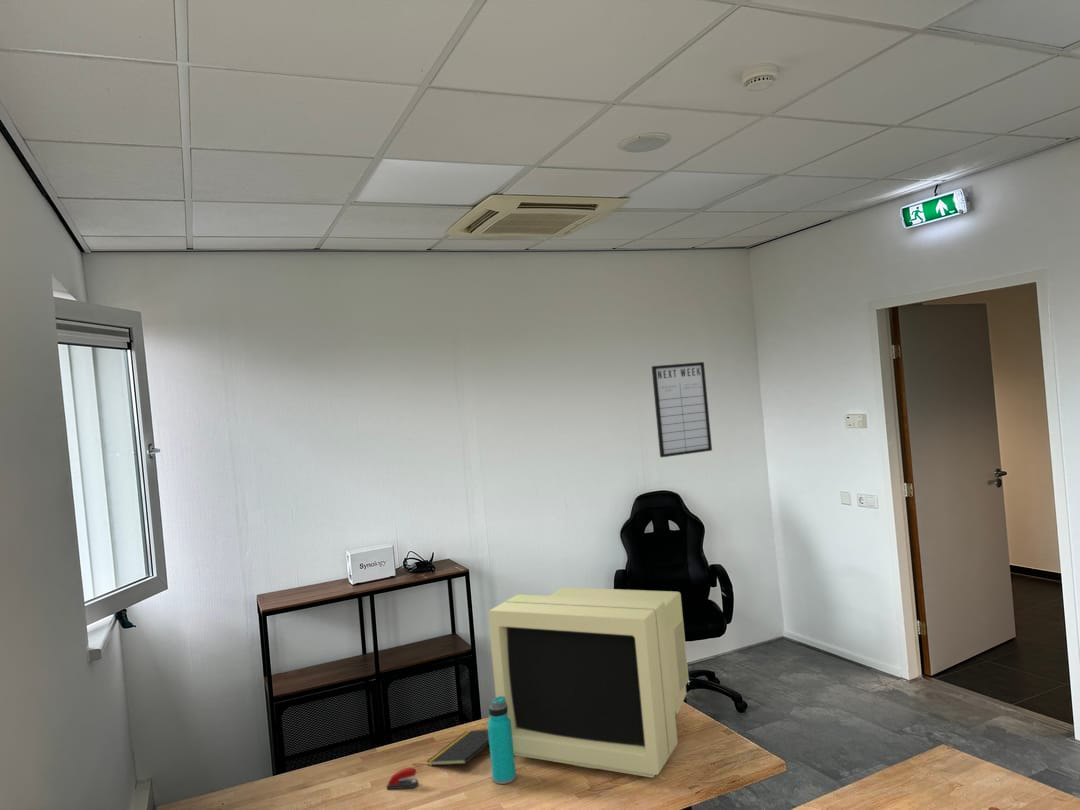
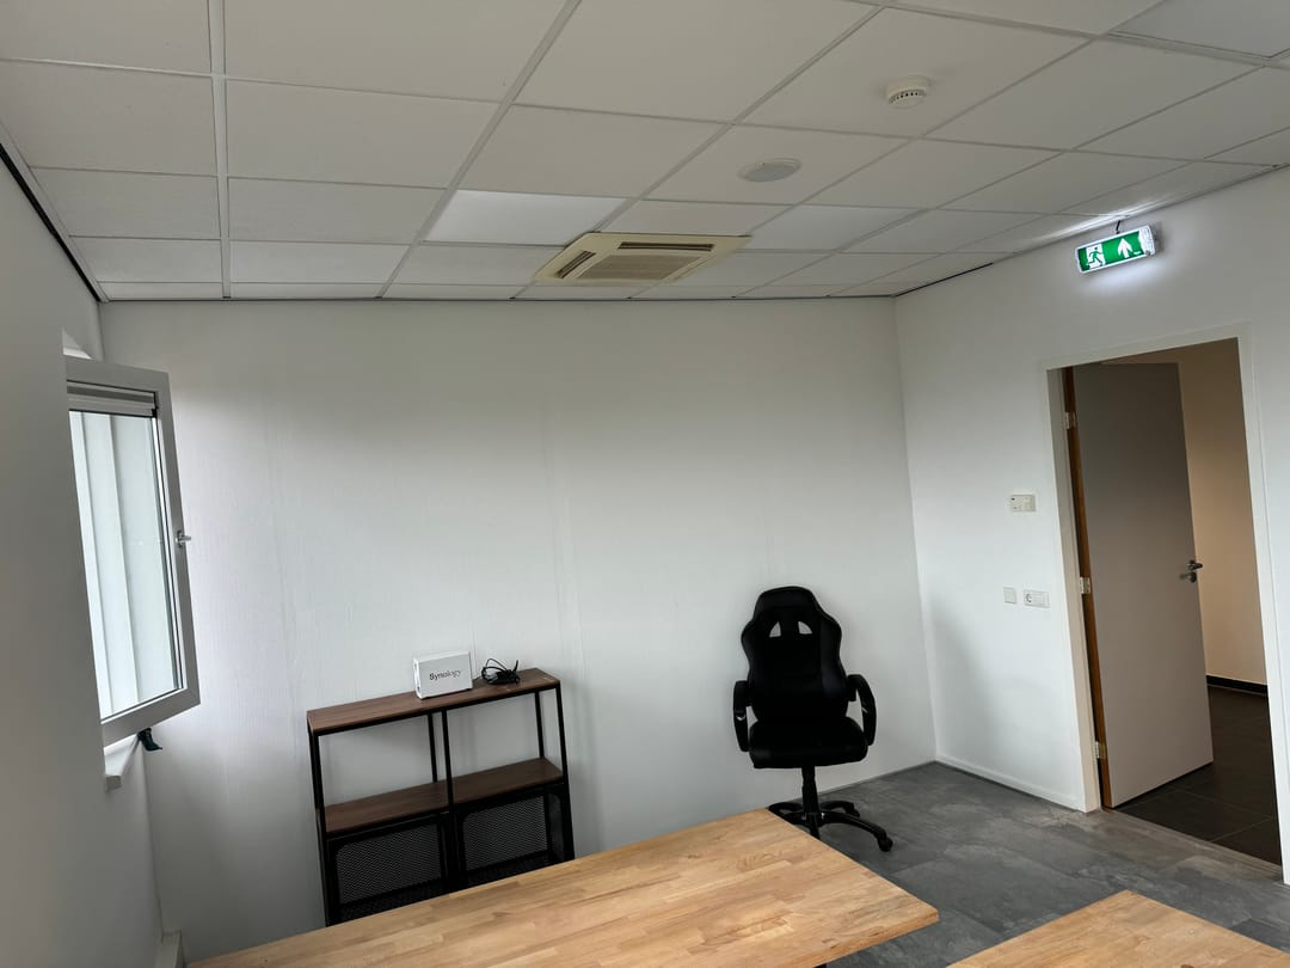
- stapler (402, 777)
- water bottle (500, 739)
- writing board (682, 409)
- monitor (599, 666)
- notepad (465, 746)
